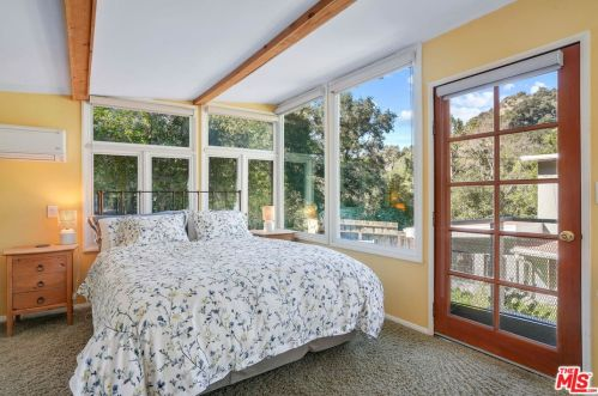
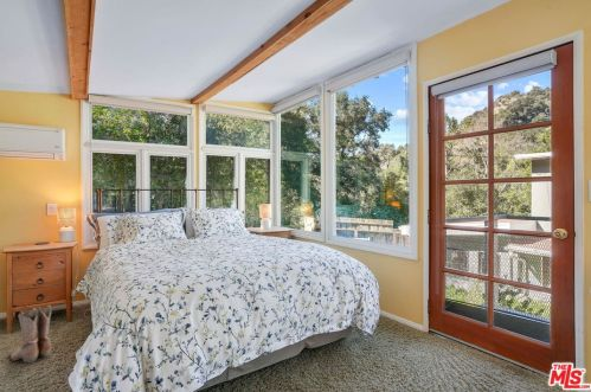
+ boots (31, 330)
